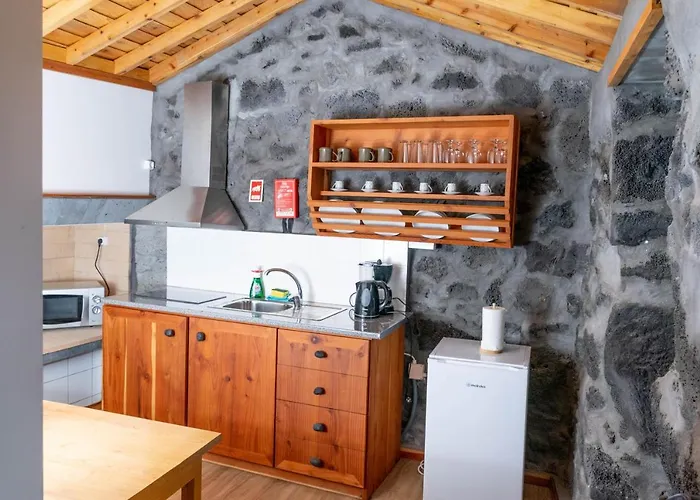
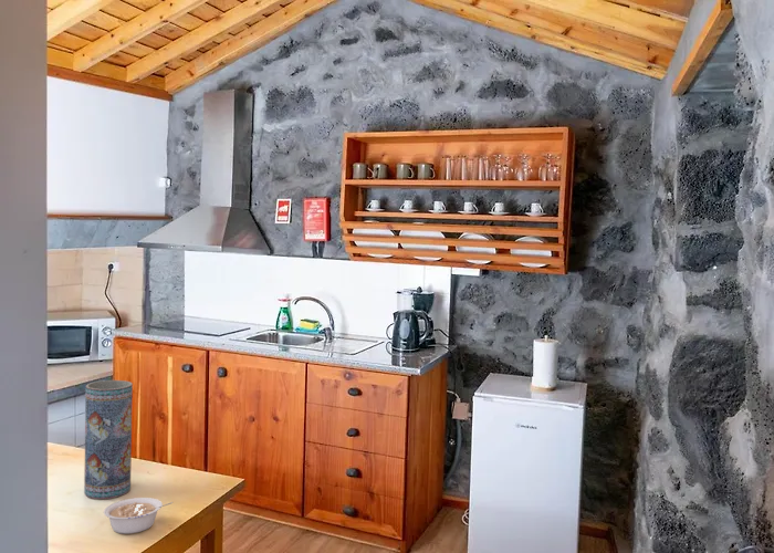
+ vase (108, 437)
+ legume (135, 514)
